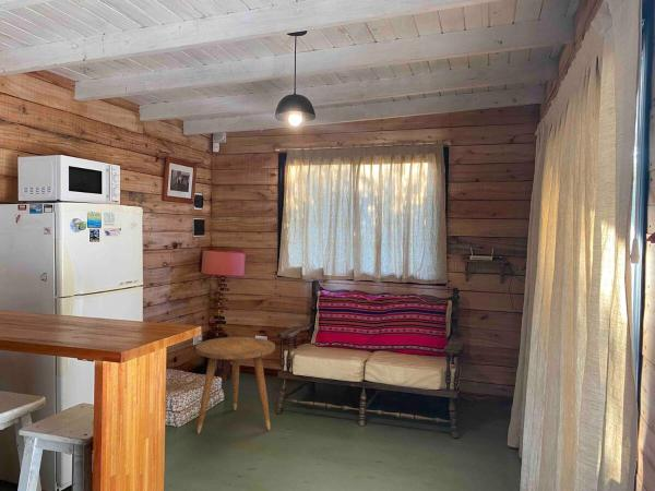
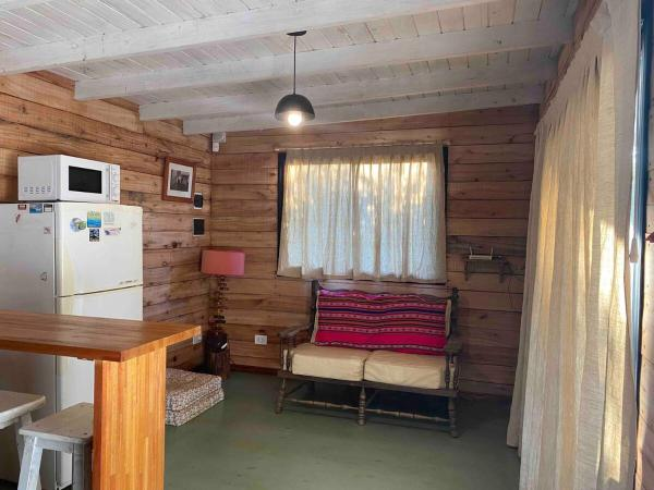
- side table (235, 384)
